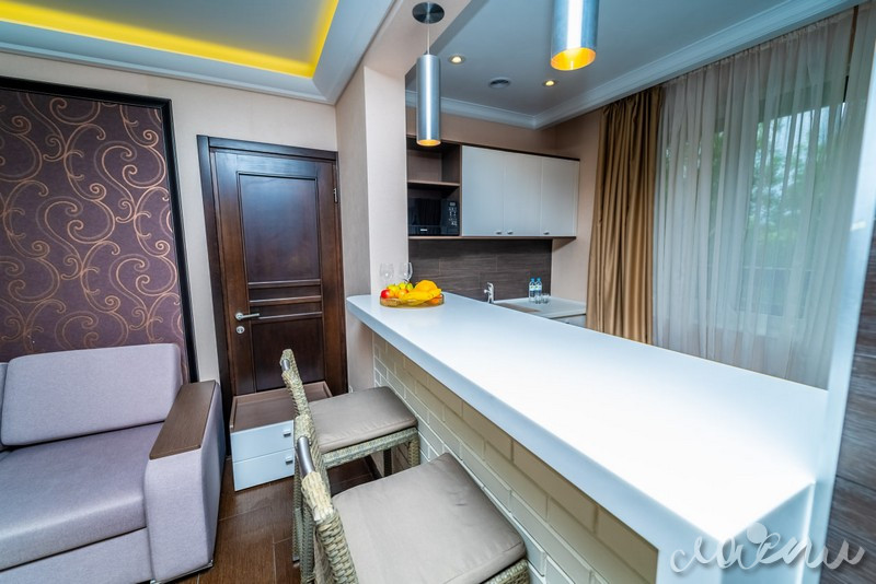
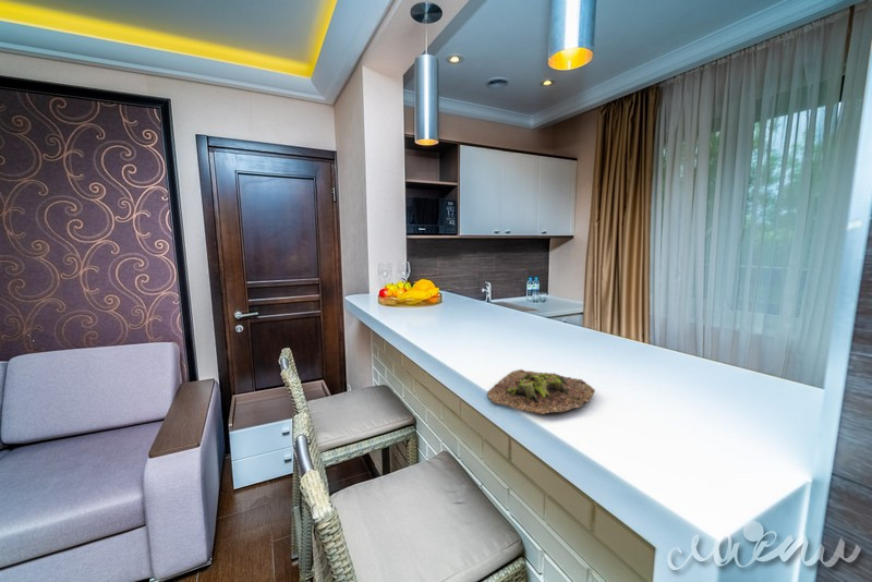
+ succulent plant (541, 384)
